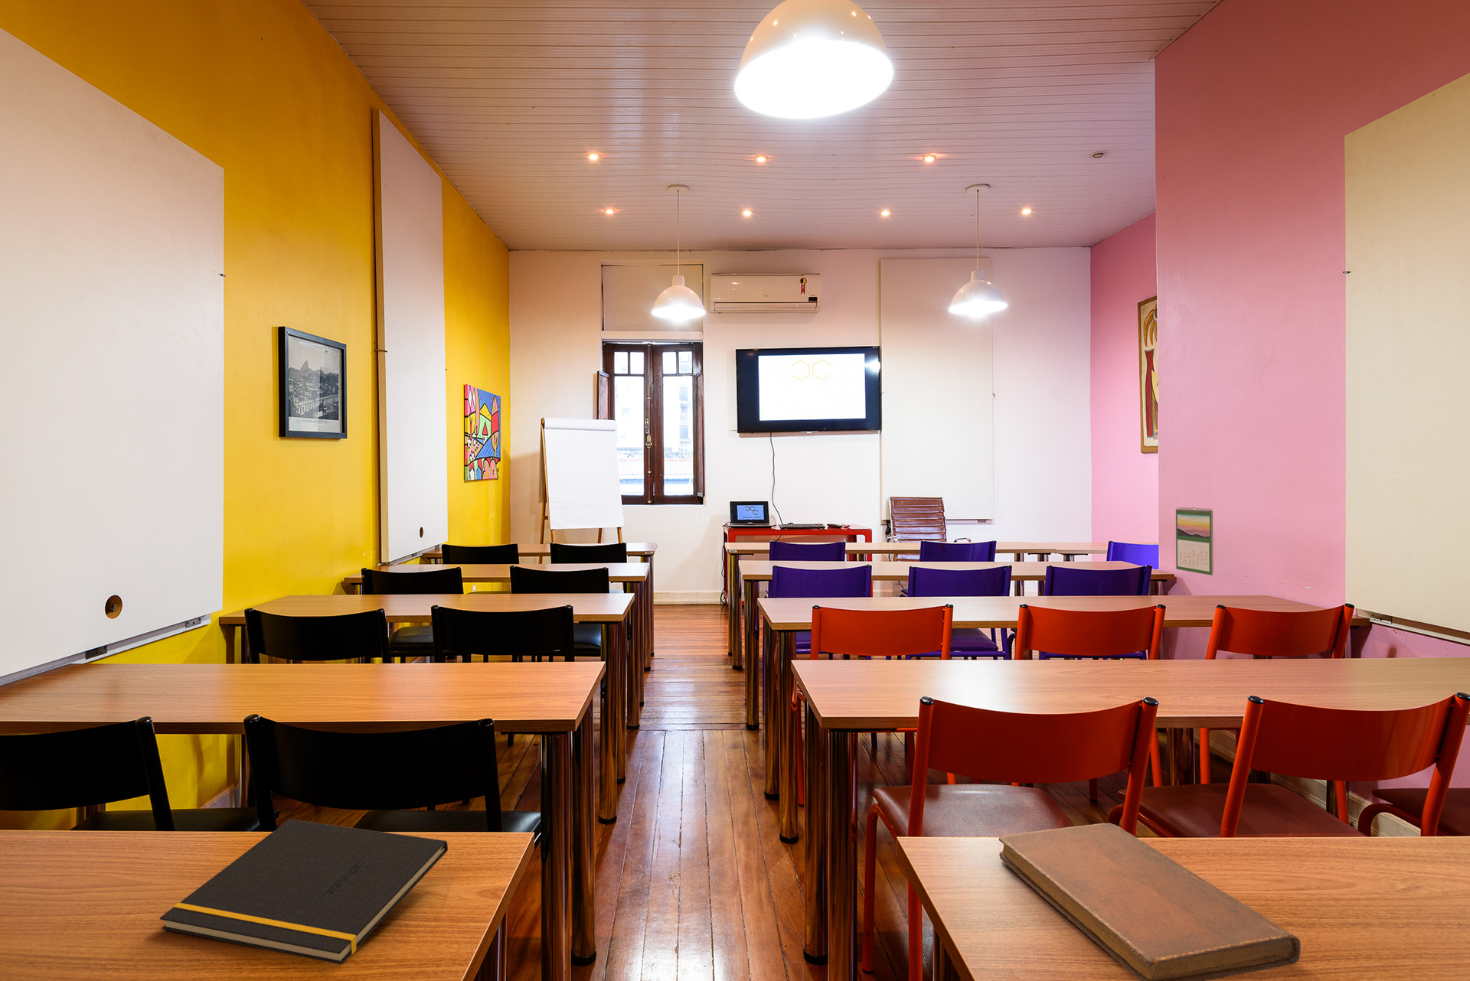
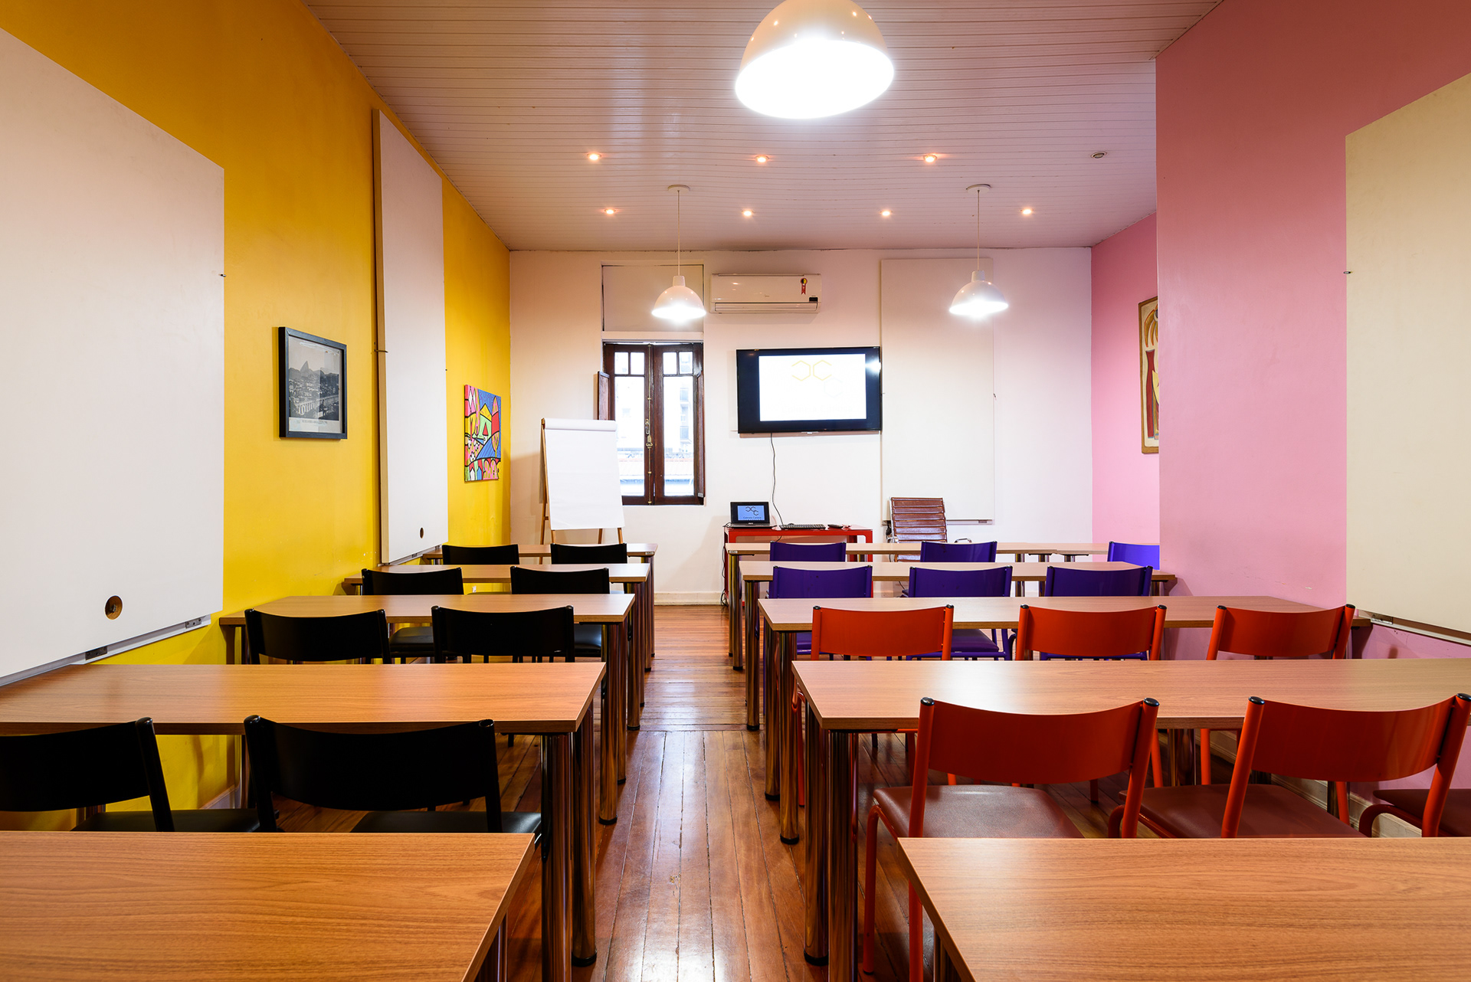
- notepad (312, 882)
- notebook (1129, 891)
- calendar (1194, 539)
